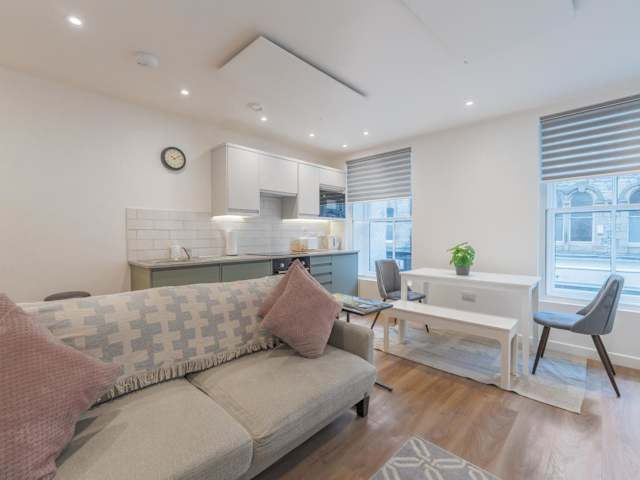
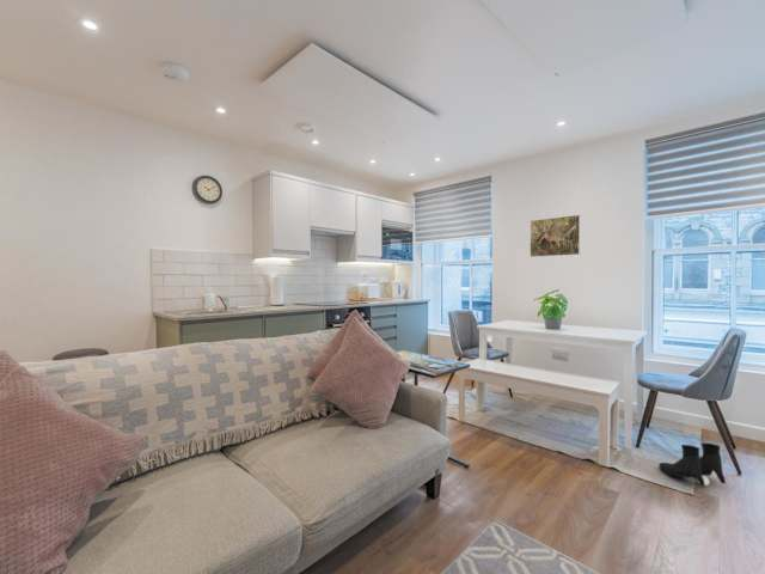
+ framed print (553, 237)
+ boots (690, 458)
